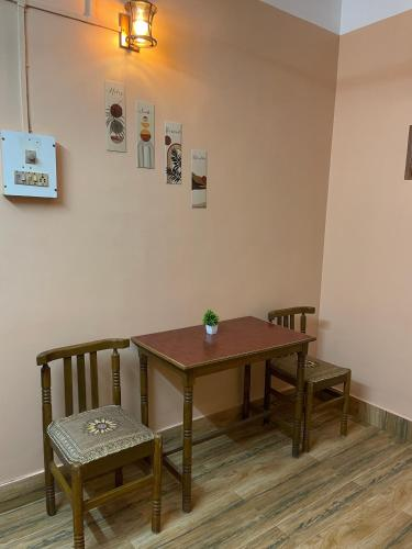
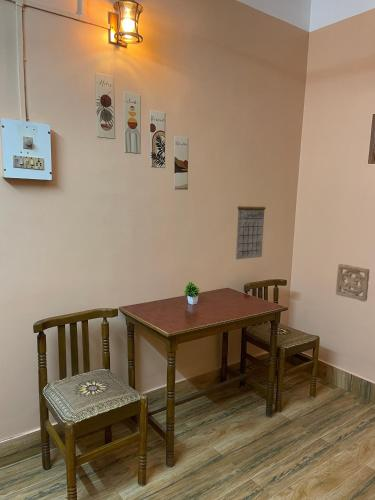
+ calendar (250, 226)
+ wall ornament (352, 282)
